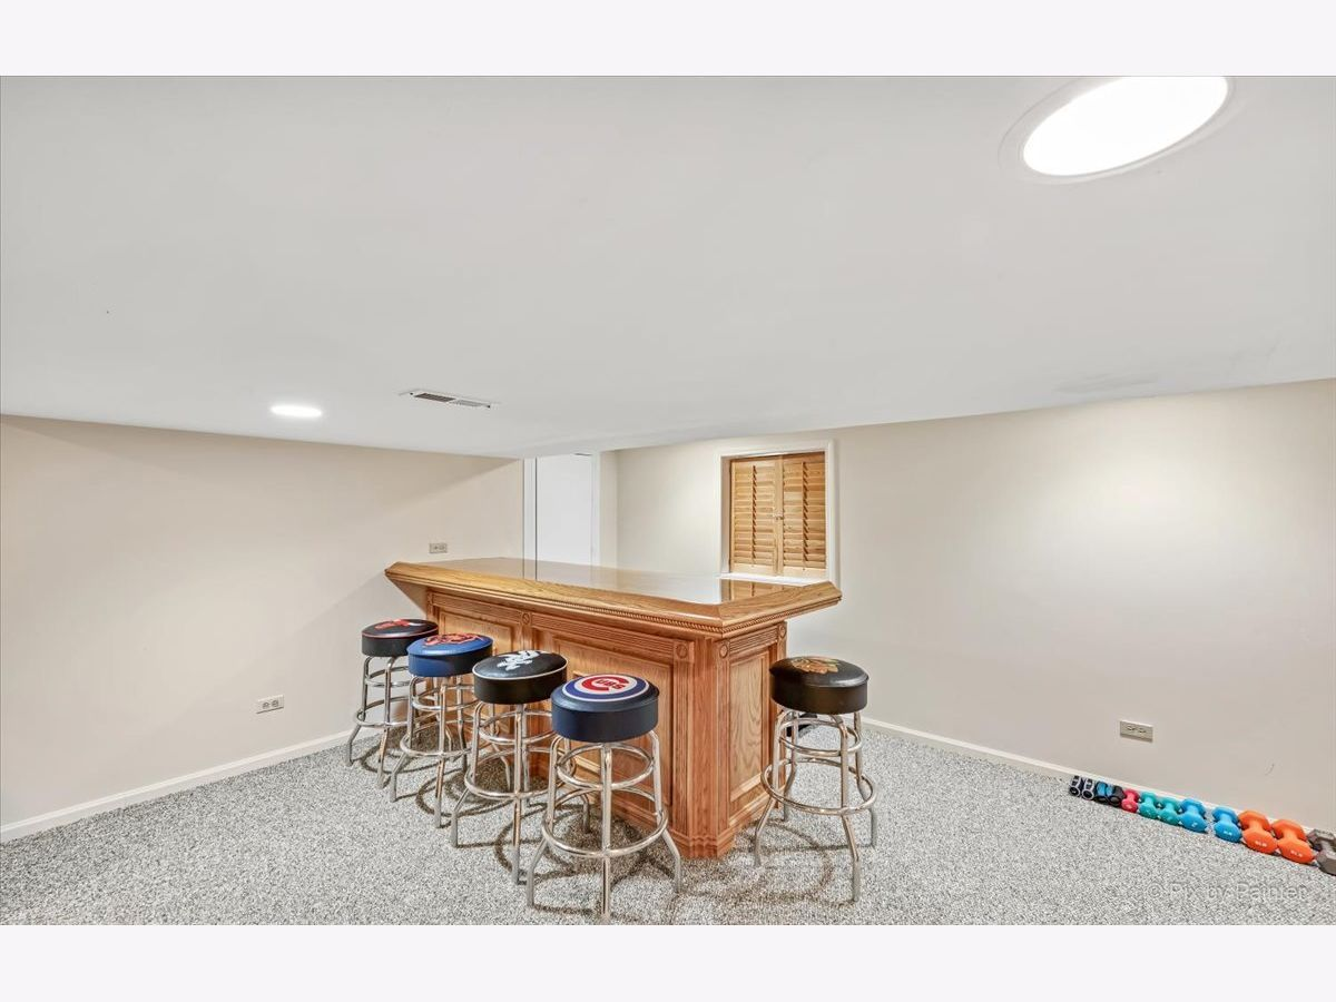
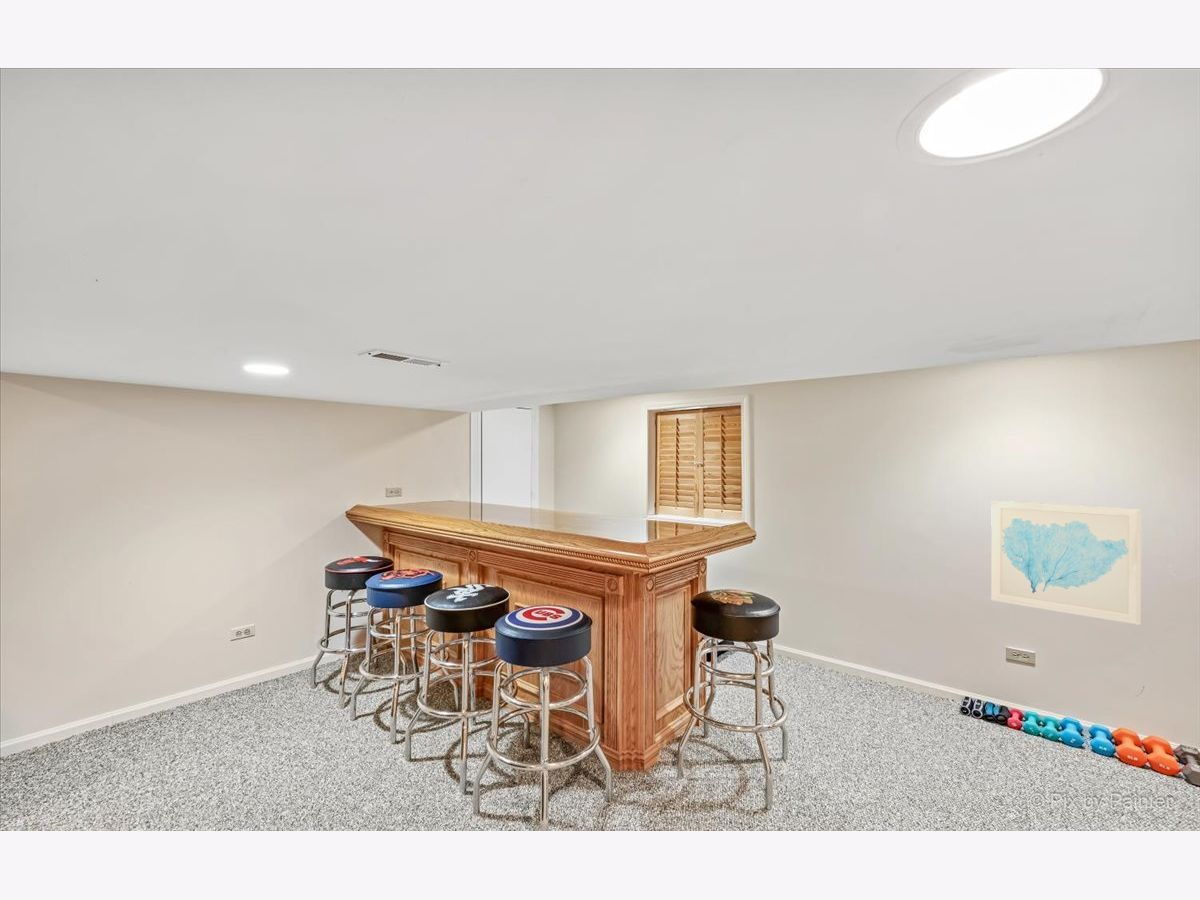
+ wall art (1060, 557)
